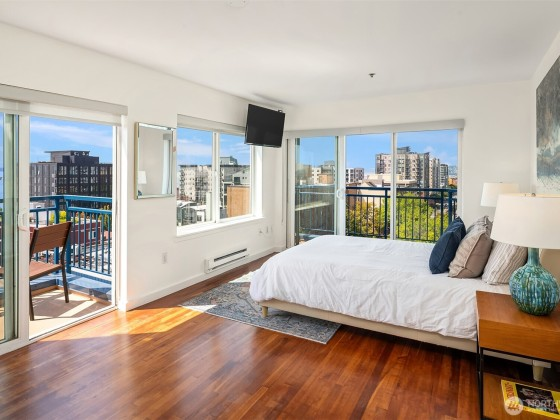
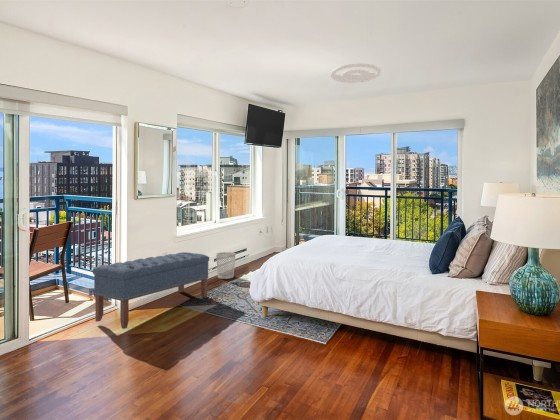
+ bench (156, 283)
+ ceiling fixture (355, 72)
+ wastebasket (225, 265)
